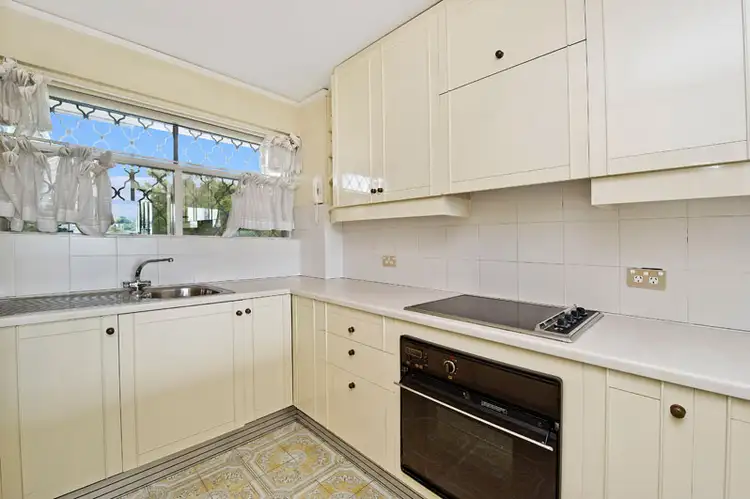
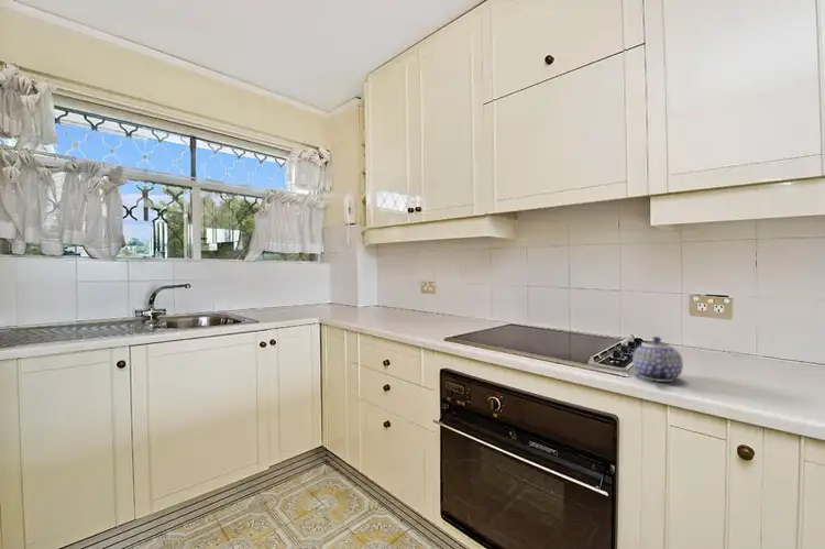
+ teapot (657, 356)
